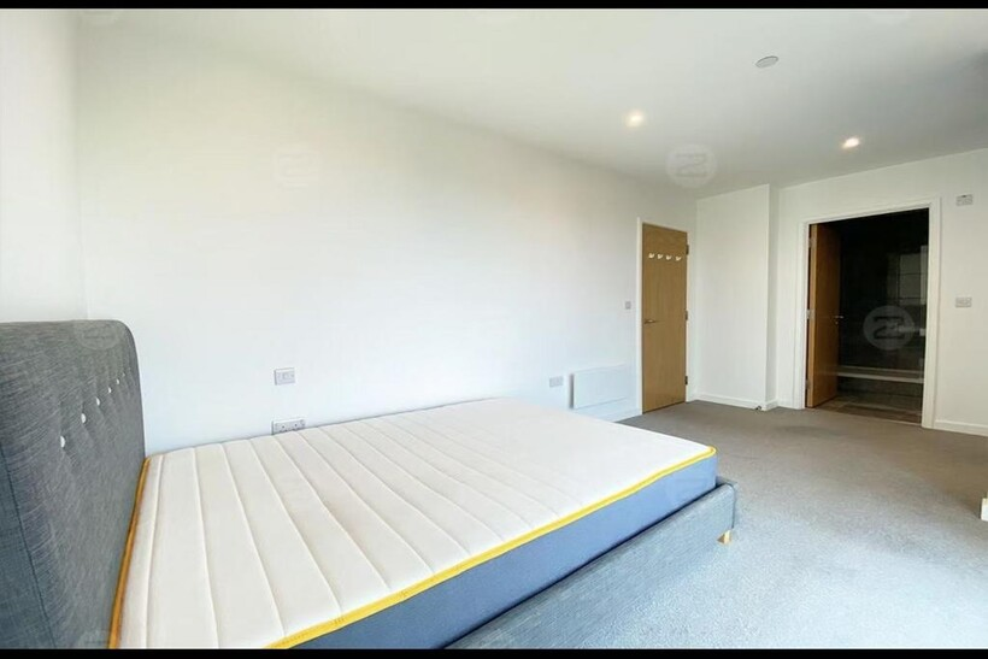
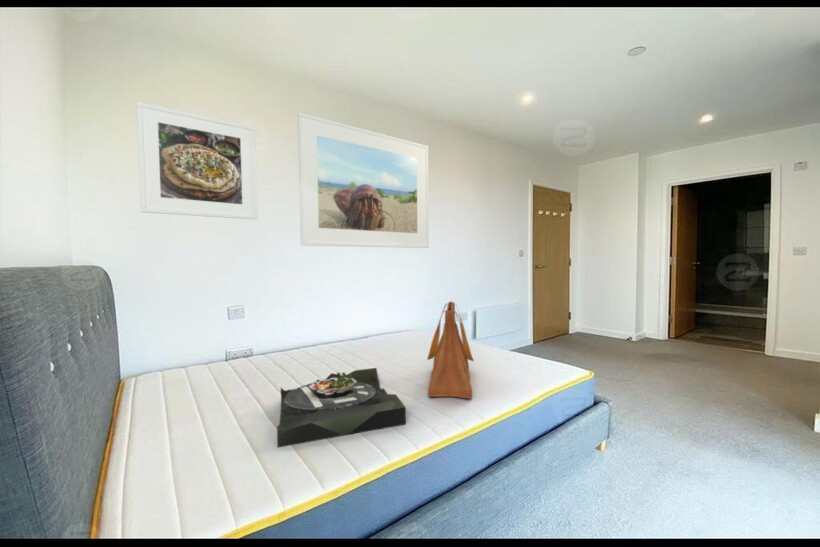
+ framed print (372, 189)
+ serving tray (337, 388)
+ tote bag (450, 344)
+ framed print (202, 166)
